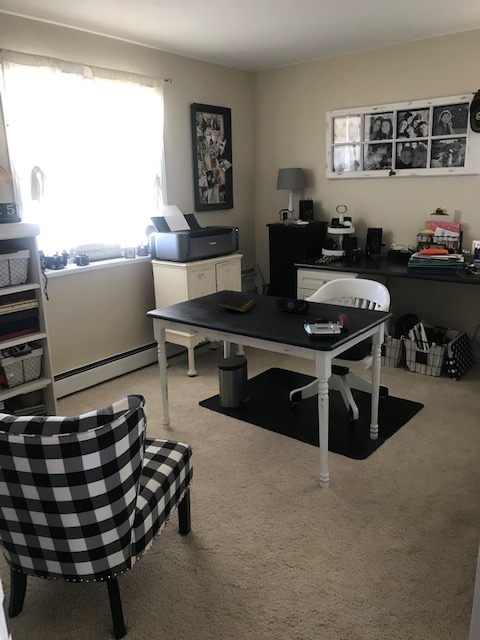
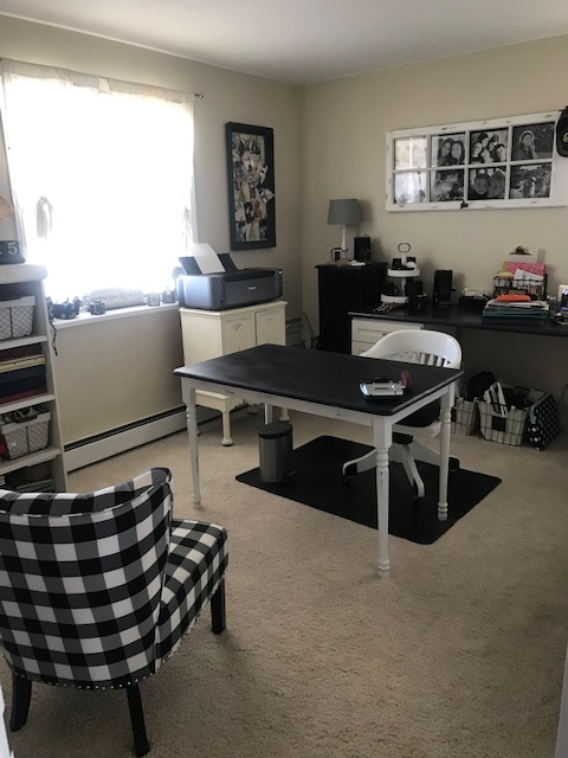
- pencil case (292, 305)
- notepad (236, 303)
